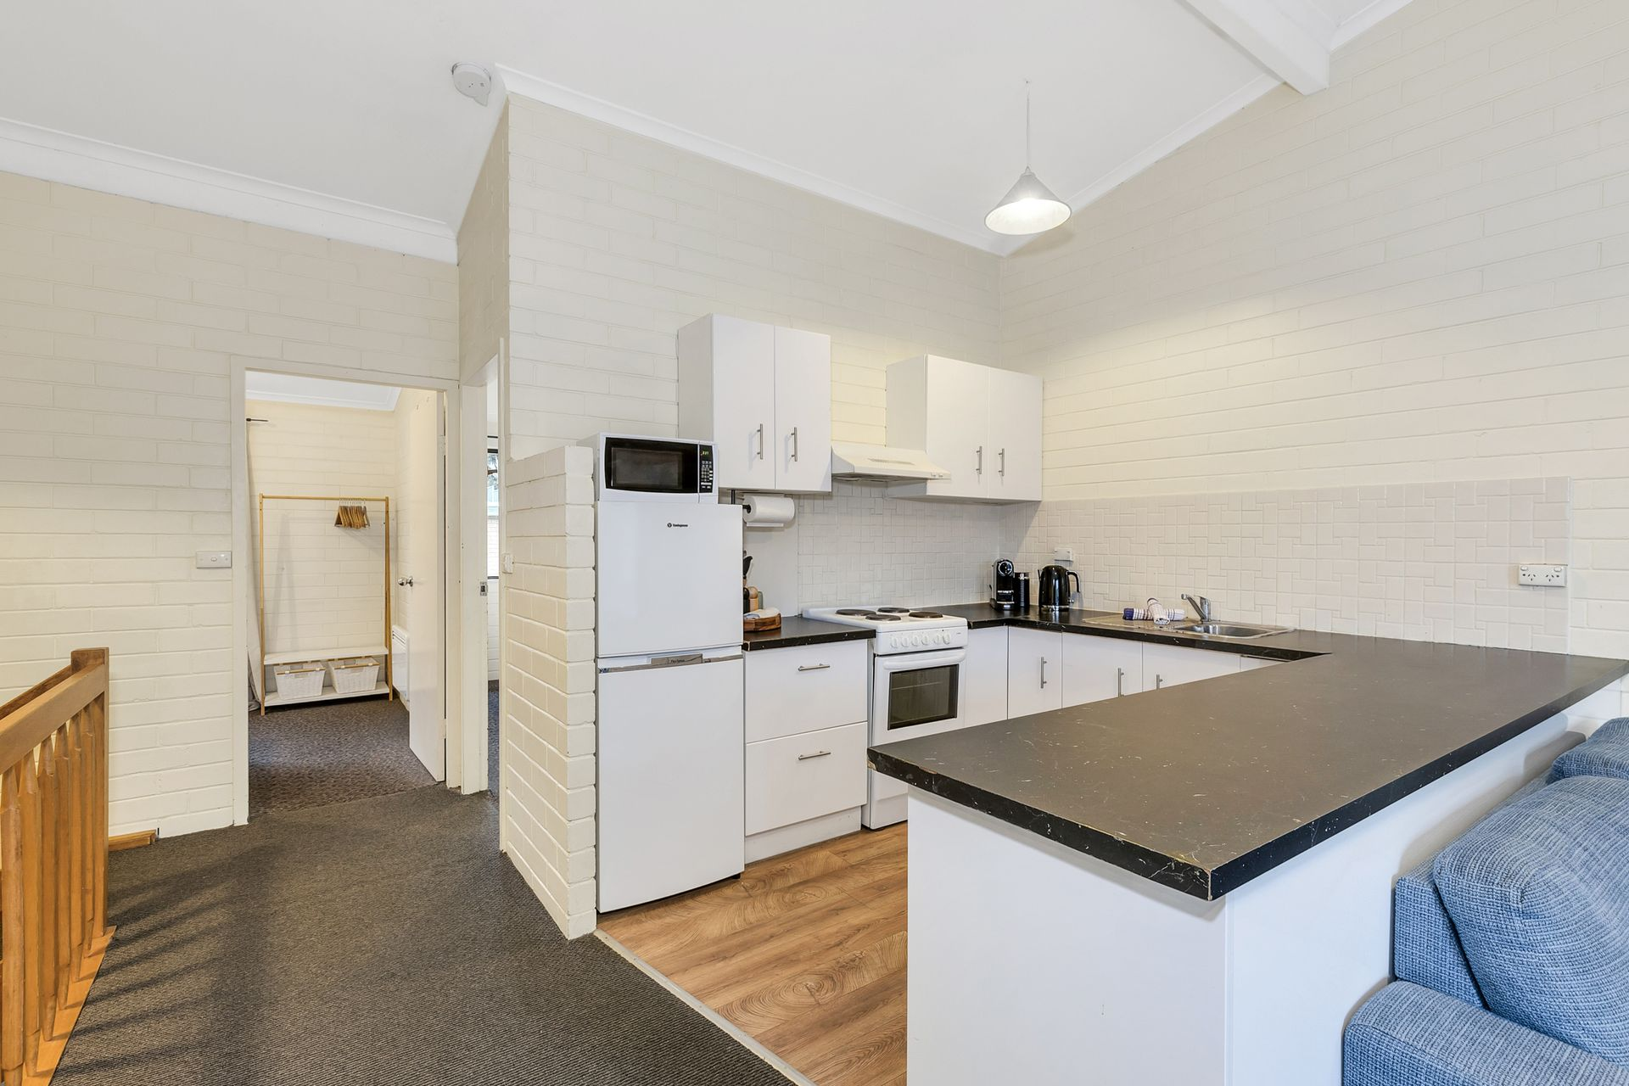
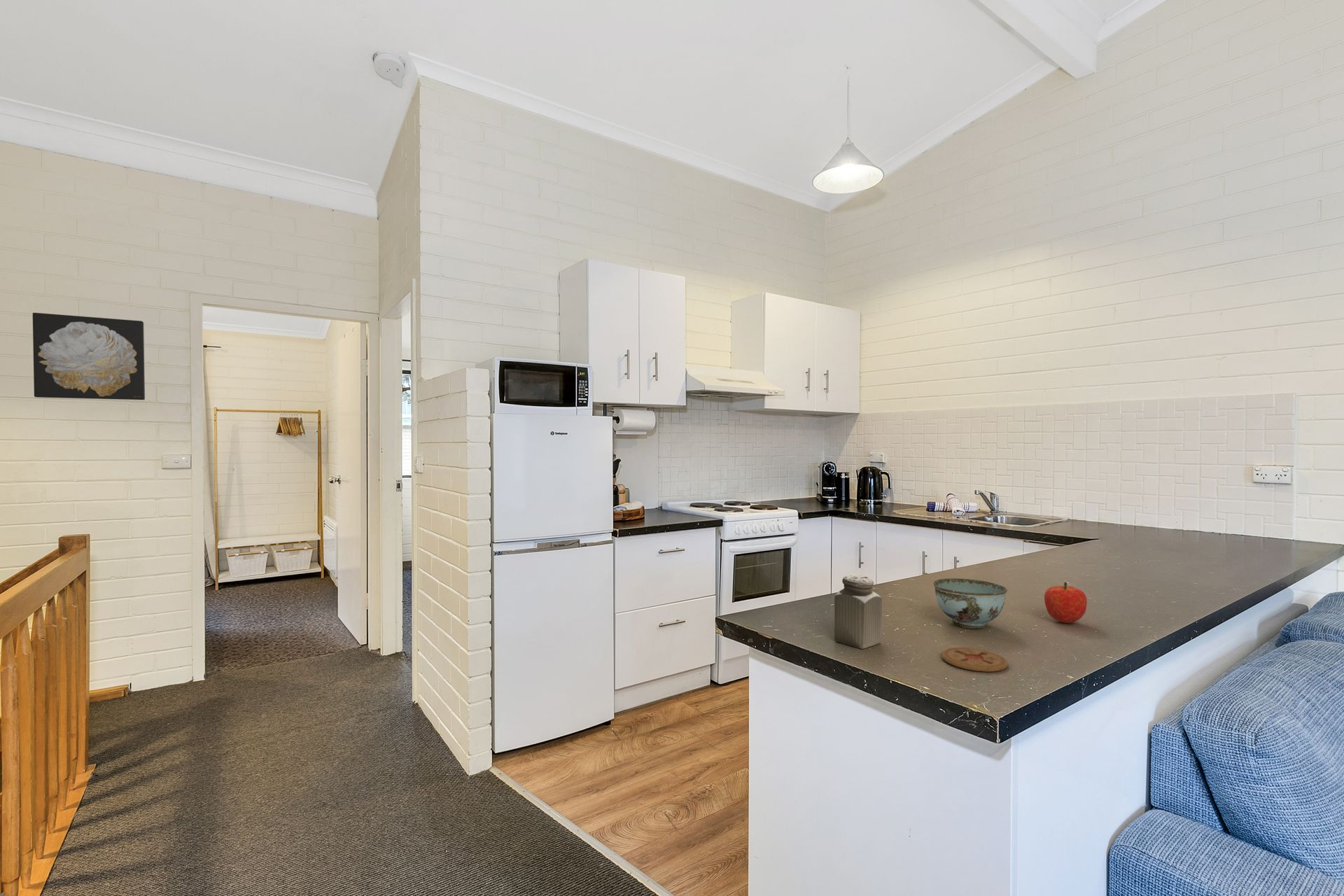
+ fruit (1065, 602)
+ wall art (91, 358)
+ coaster (974, 659)
+ salt shaker (858, 609)
+ bowl (969, 604)
